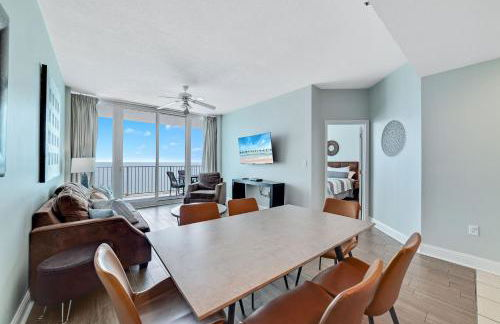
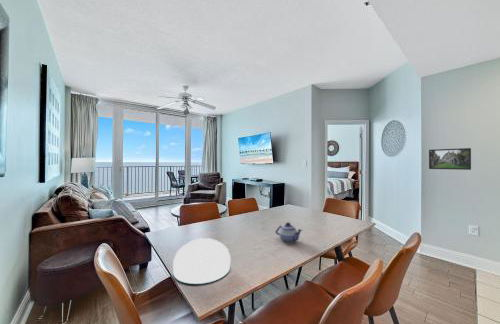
+ teapot (288, 231)
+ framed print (448, 159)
+ plate (202, 254)
